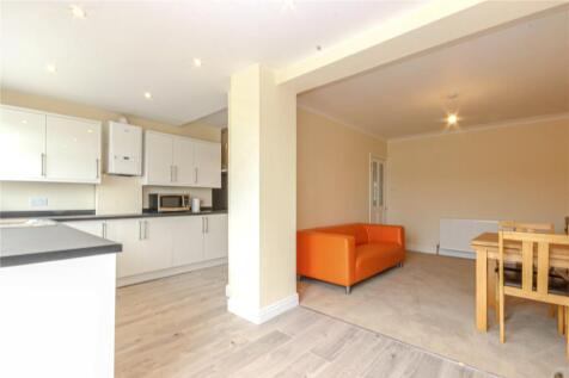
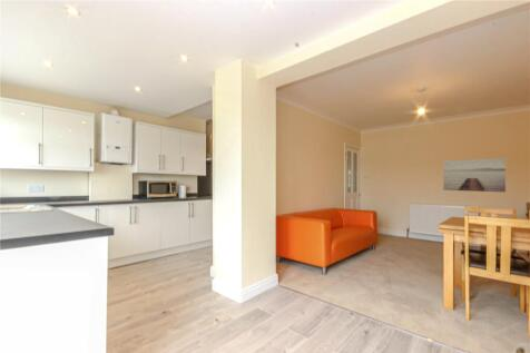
+ wall art (472, 175)
